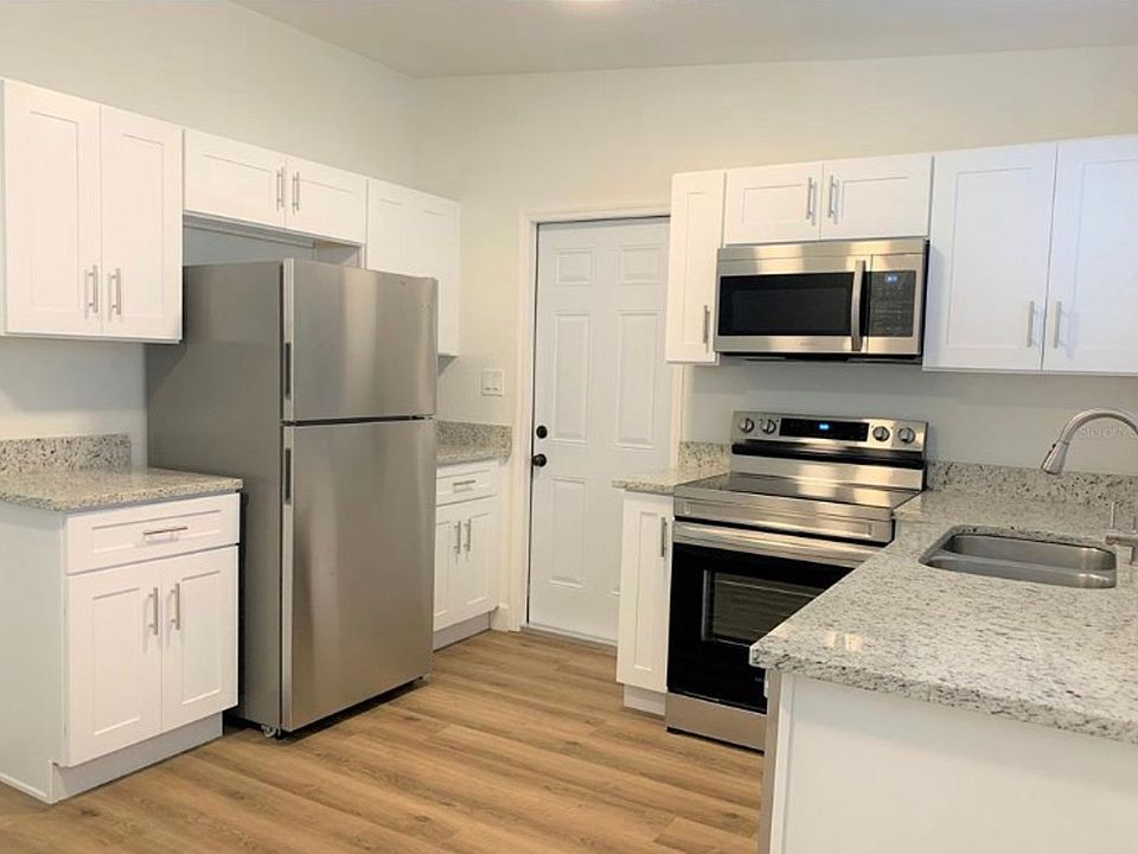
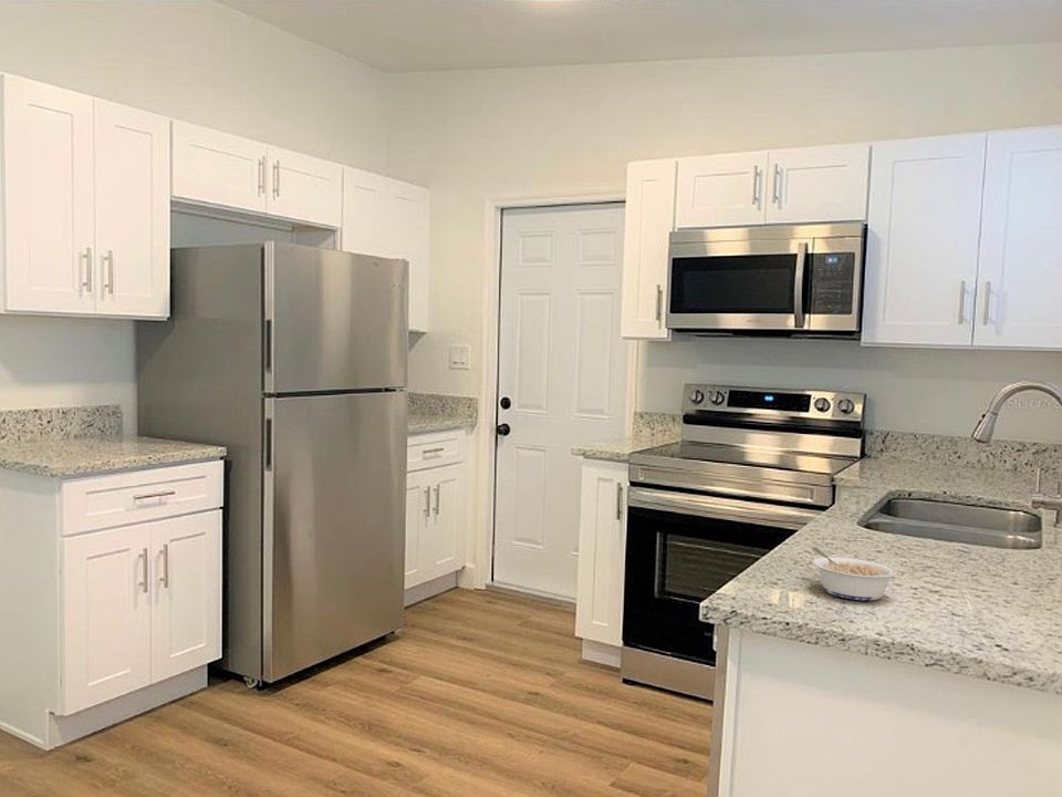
+ legume (850, 576)
